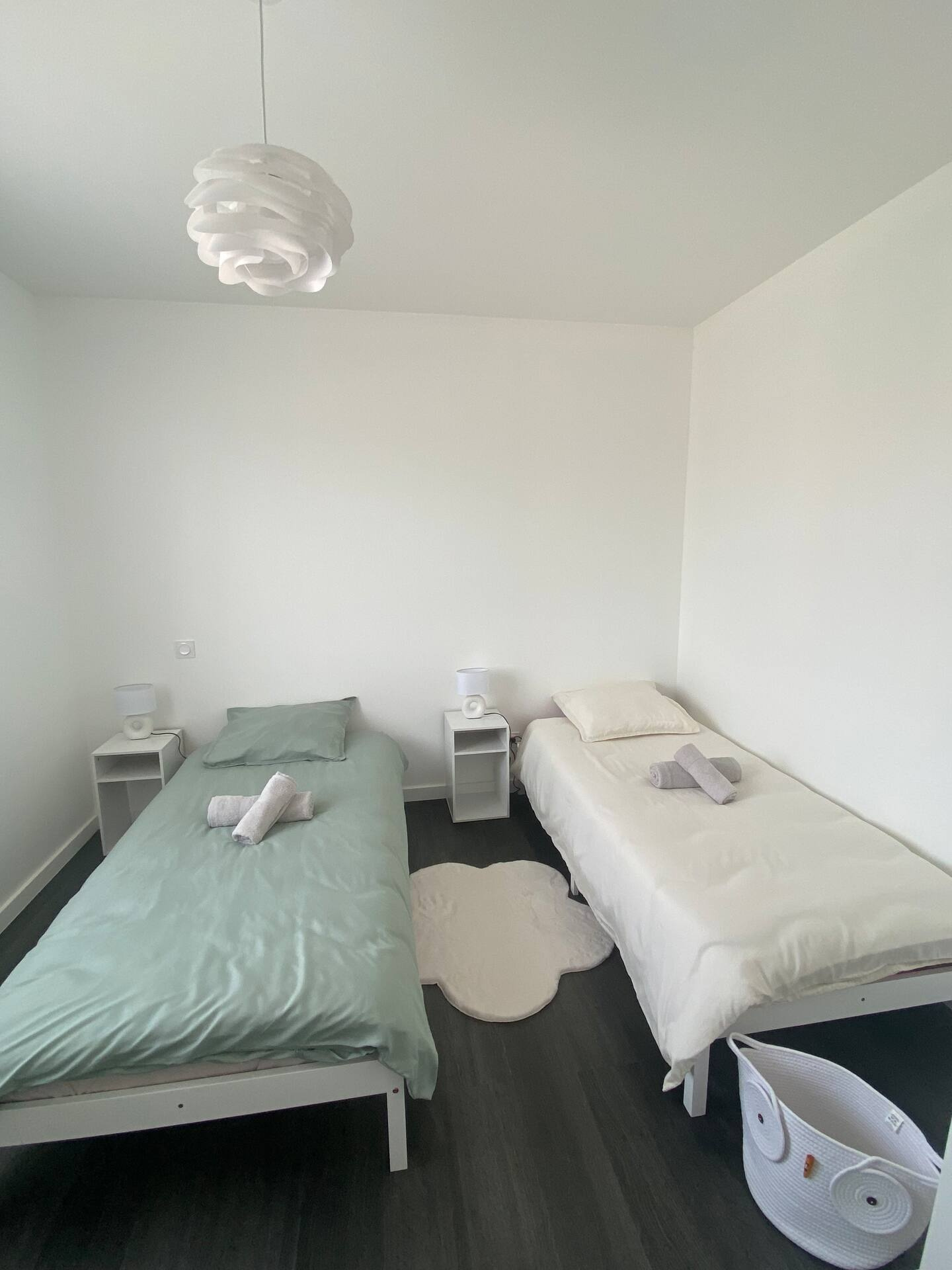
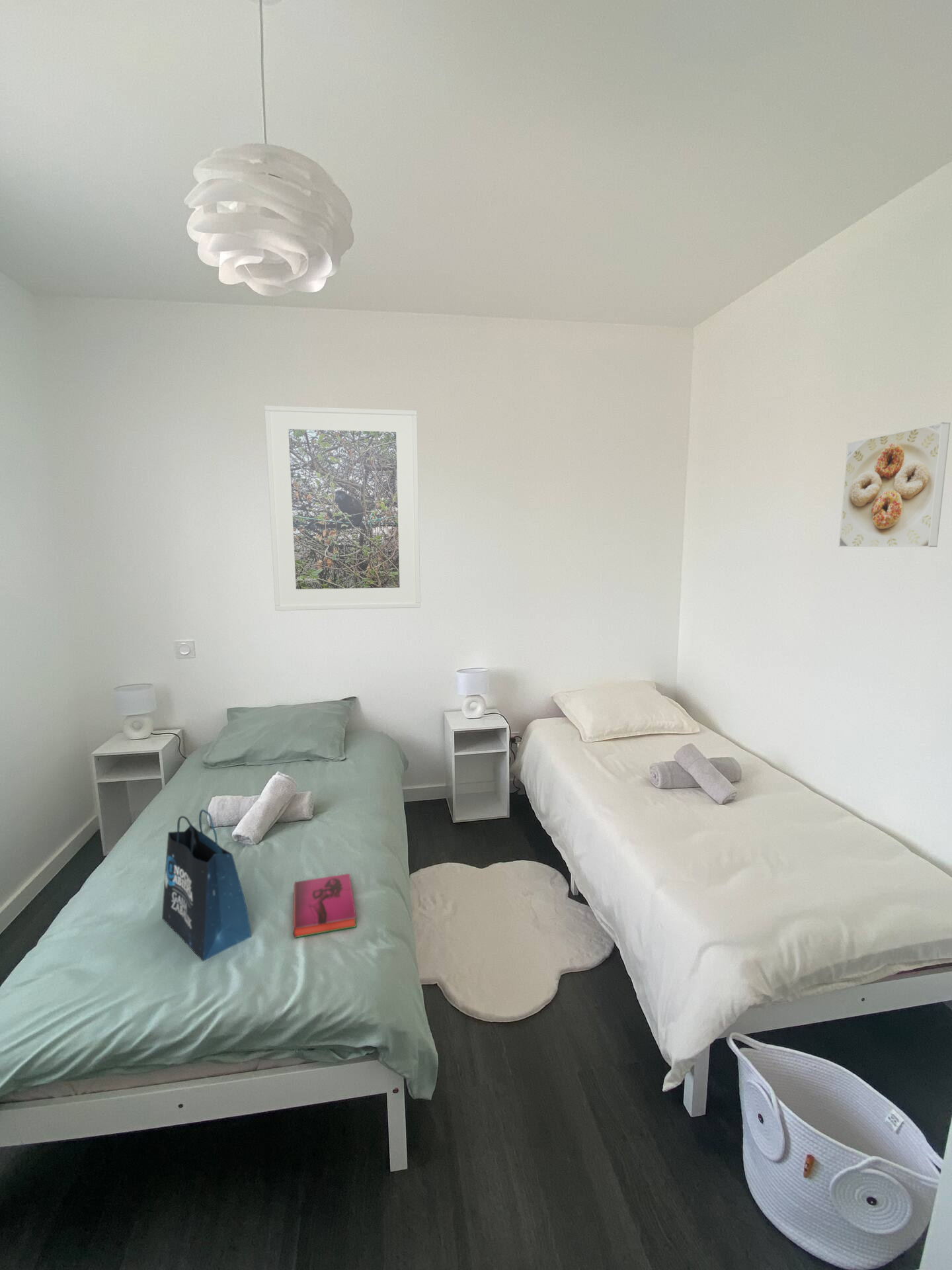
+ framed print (889, 491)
+ tote bag (201, 871)
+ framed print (346, 511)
+ hardback book (323, 903)
